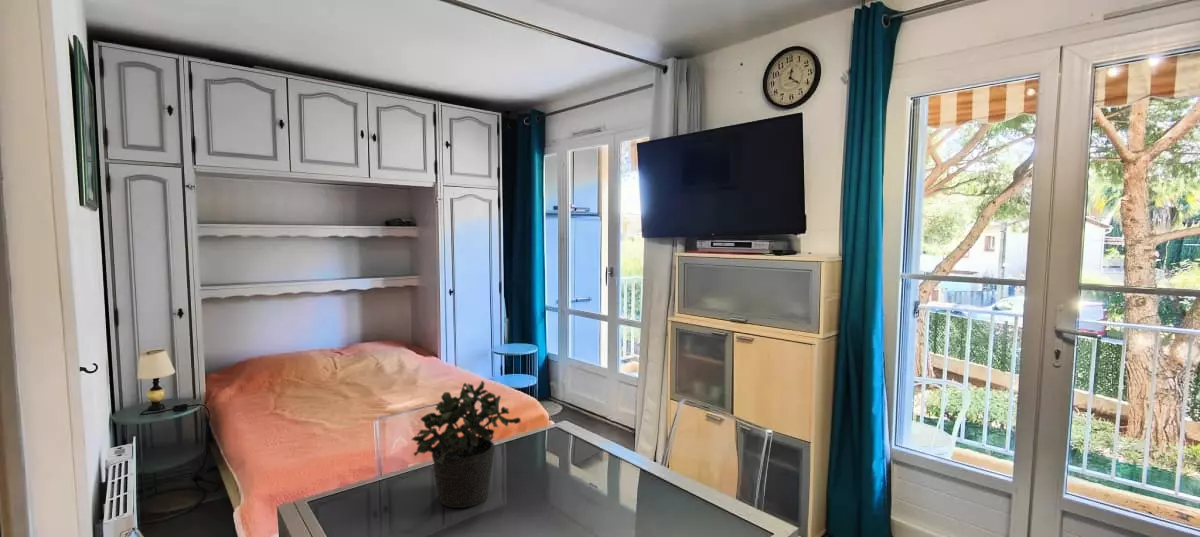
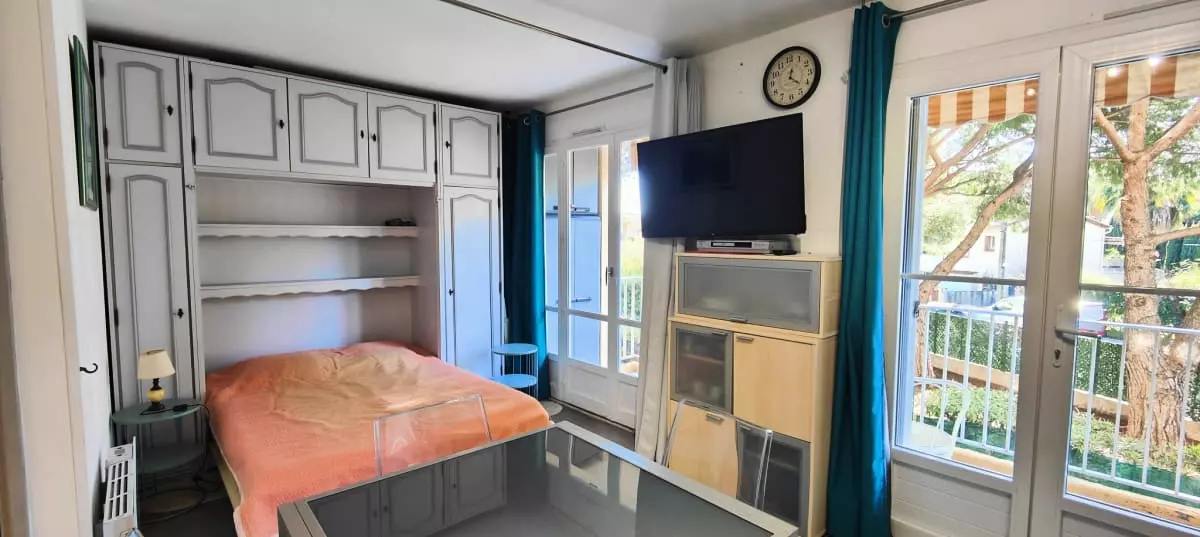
- potted plant (469, 439)
